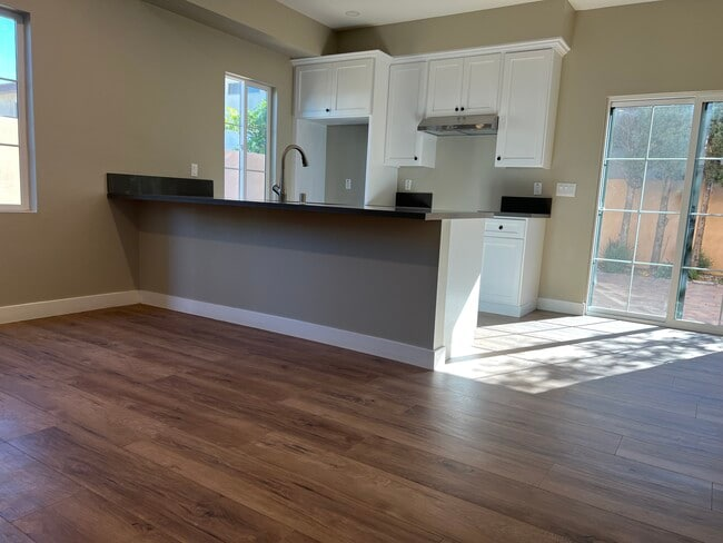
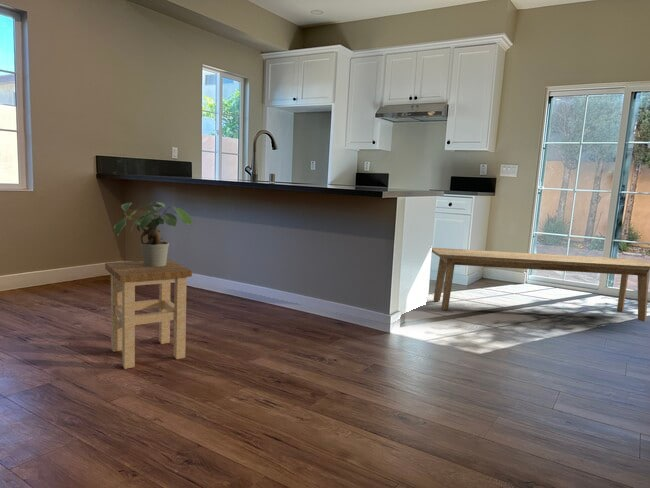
+ potted plant (147, 233)
+ stool (147, 308)
+ bench (538, 269)
